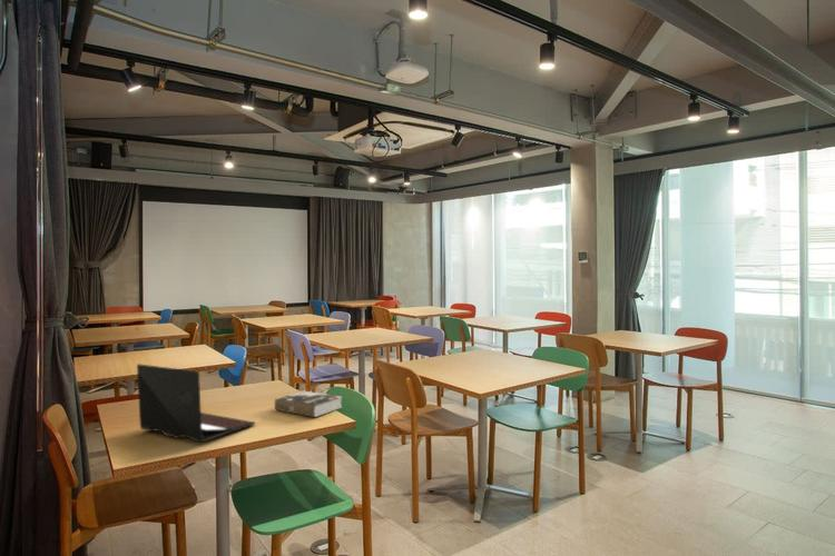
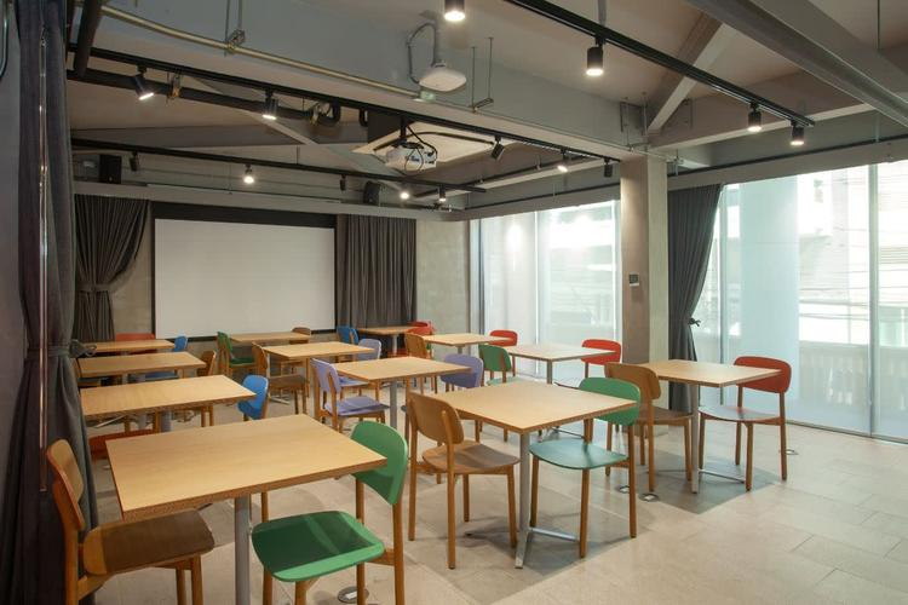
- book (308, 403)
- laptop (197, 395)
